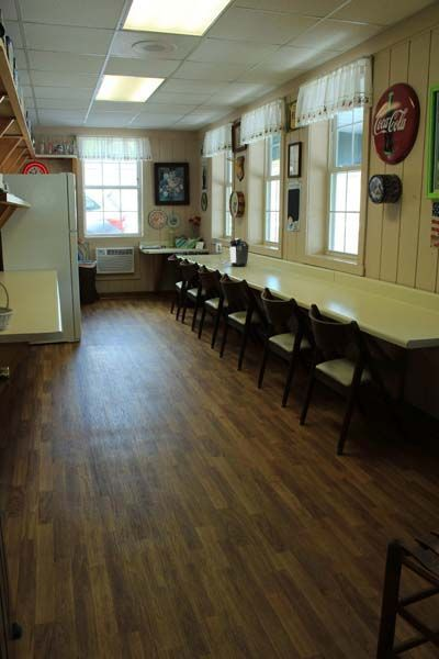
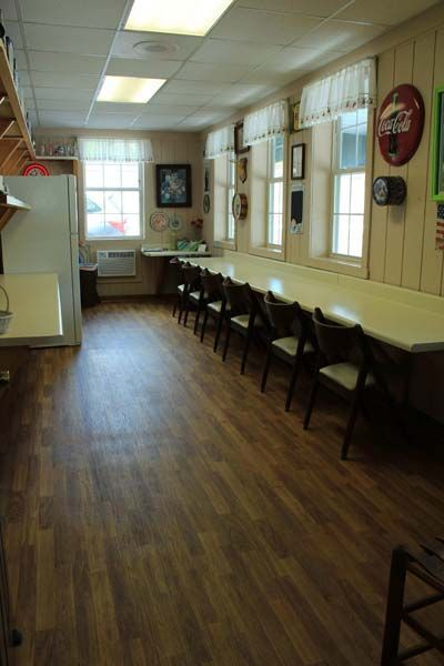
- coffee maker (233, 252)
